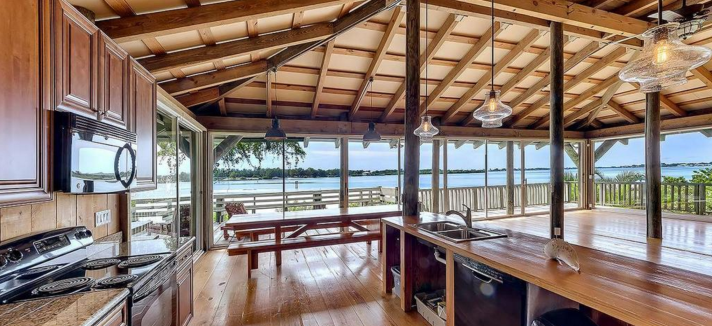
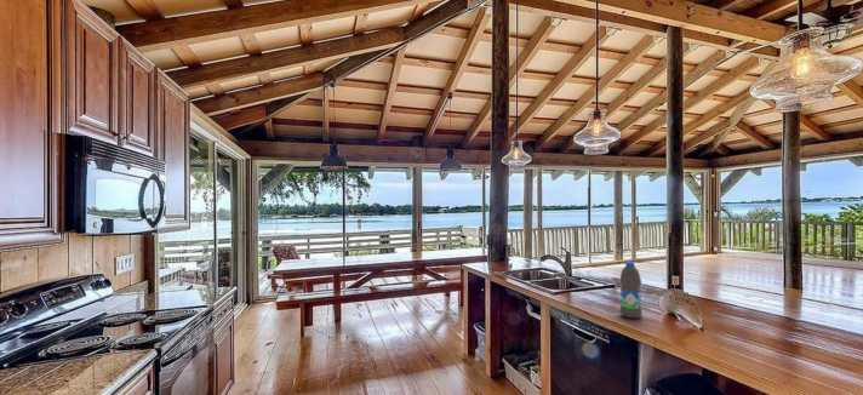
+ water bottle (630, 288)
